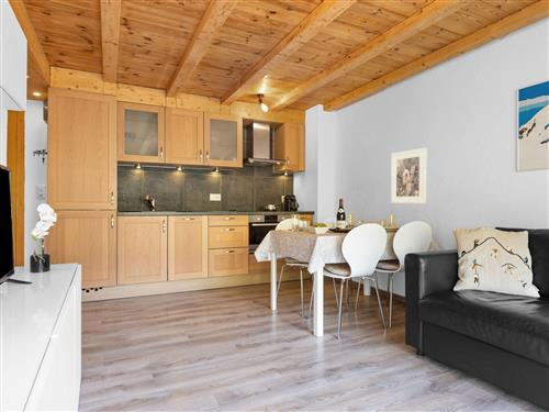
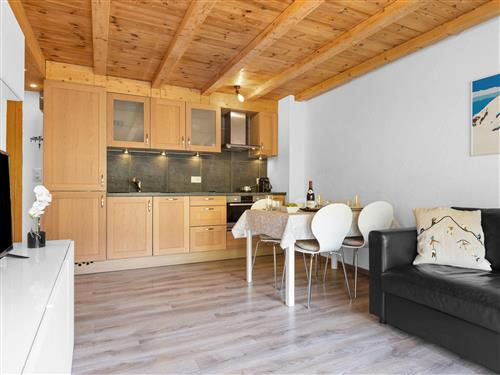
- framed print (407, 177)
